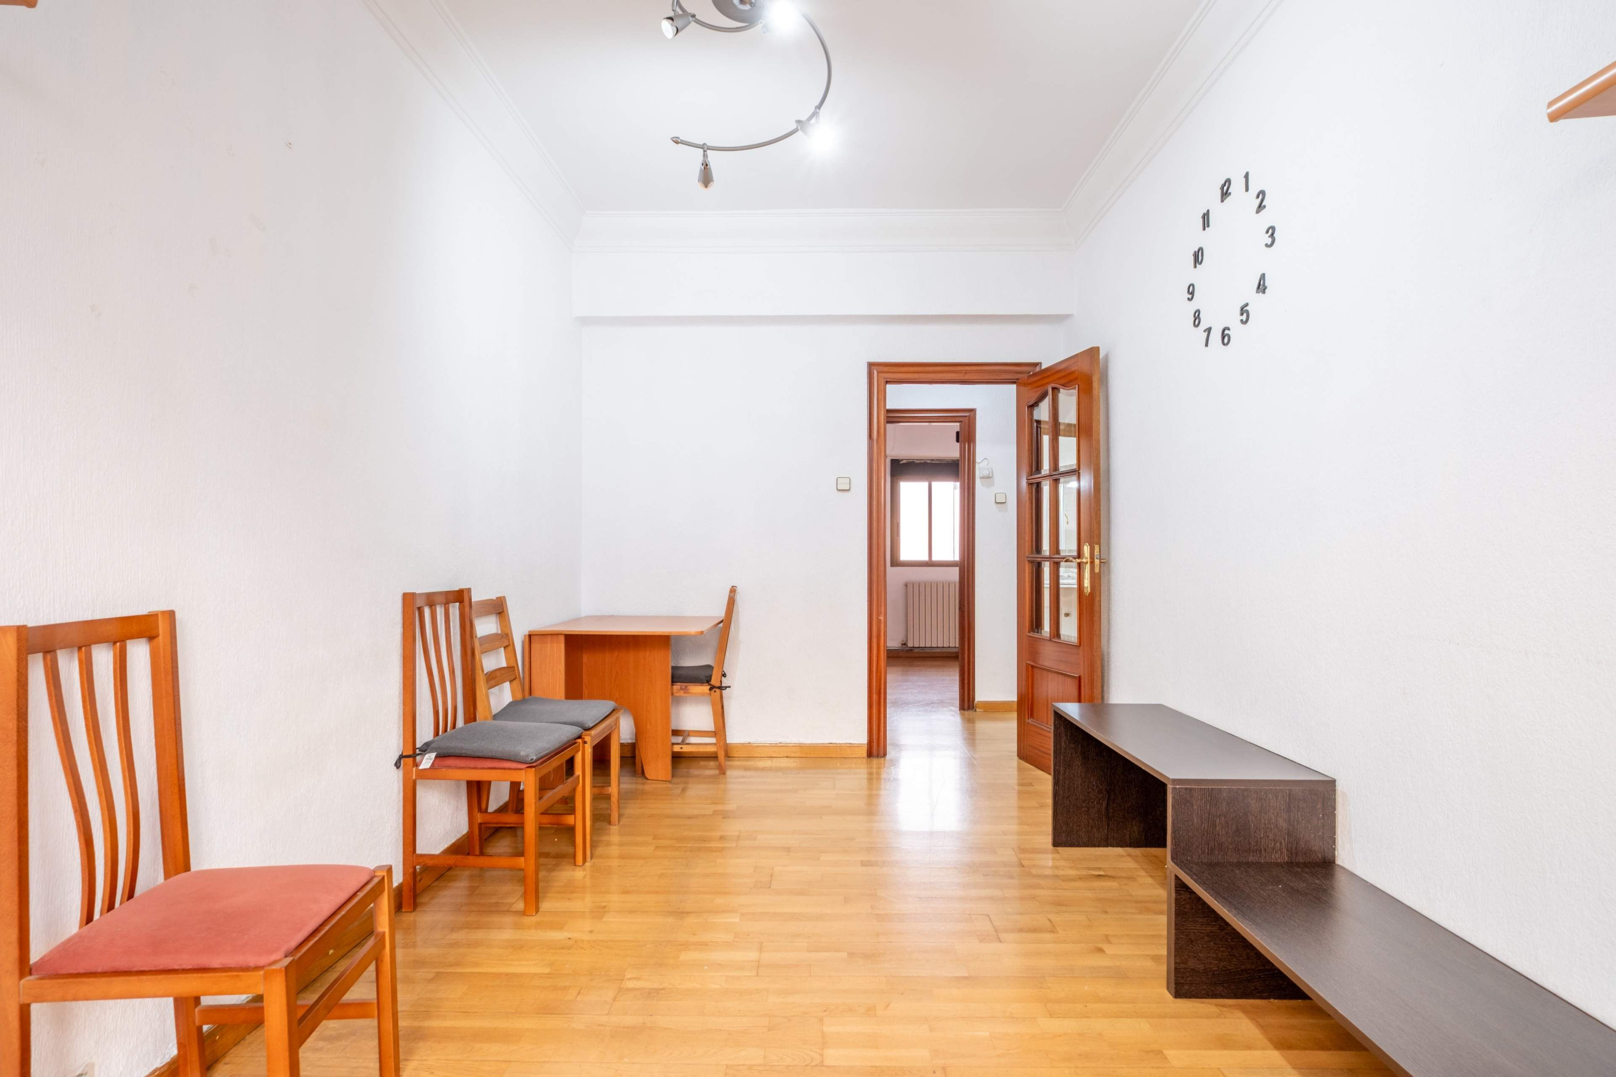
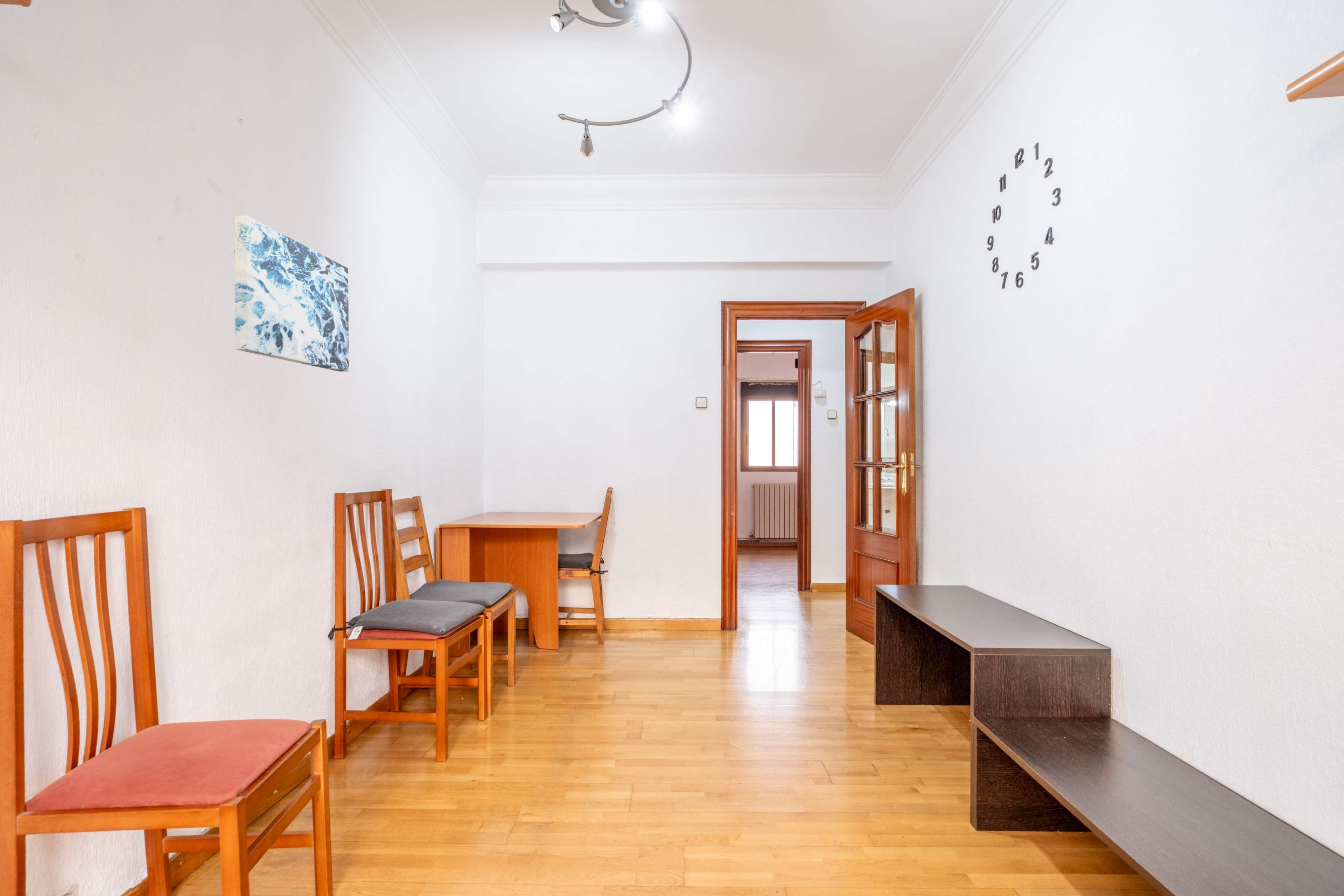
+ wall art (298, 303)
